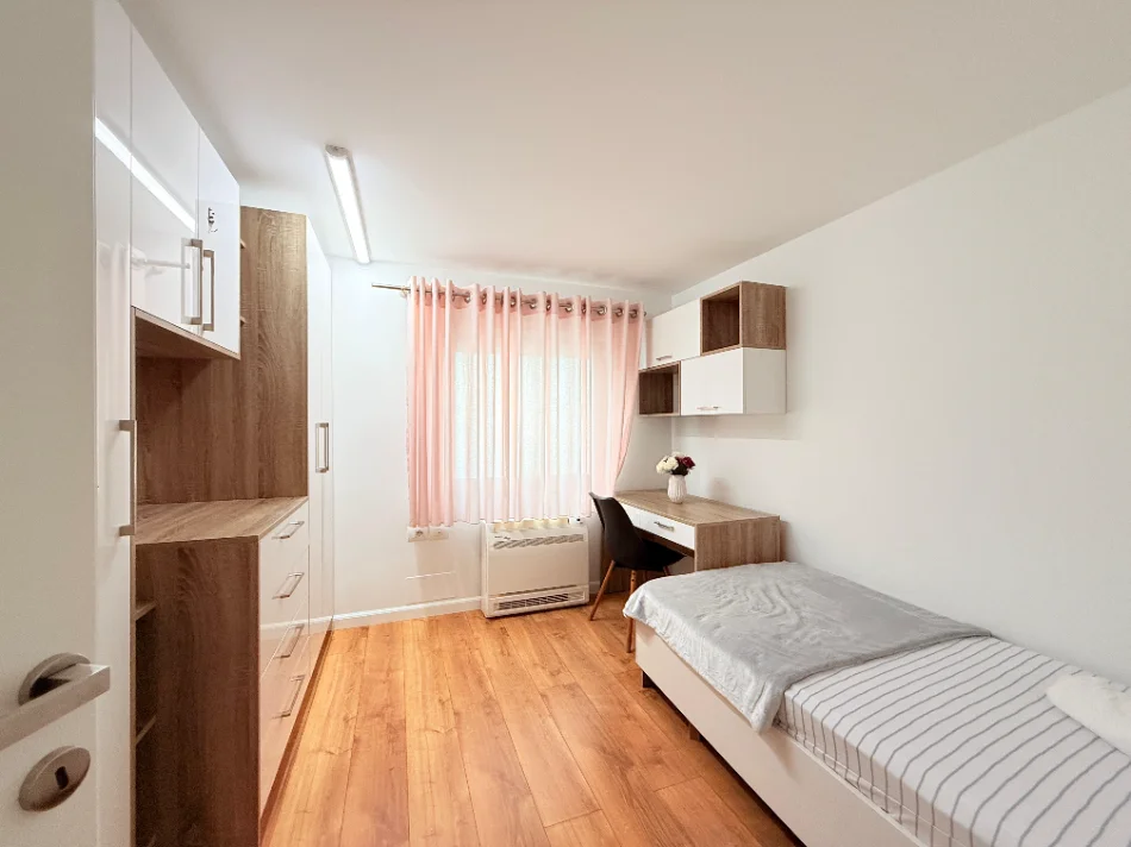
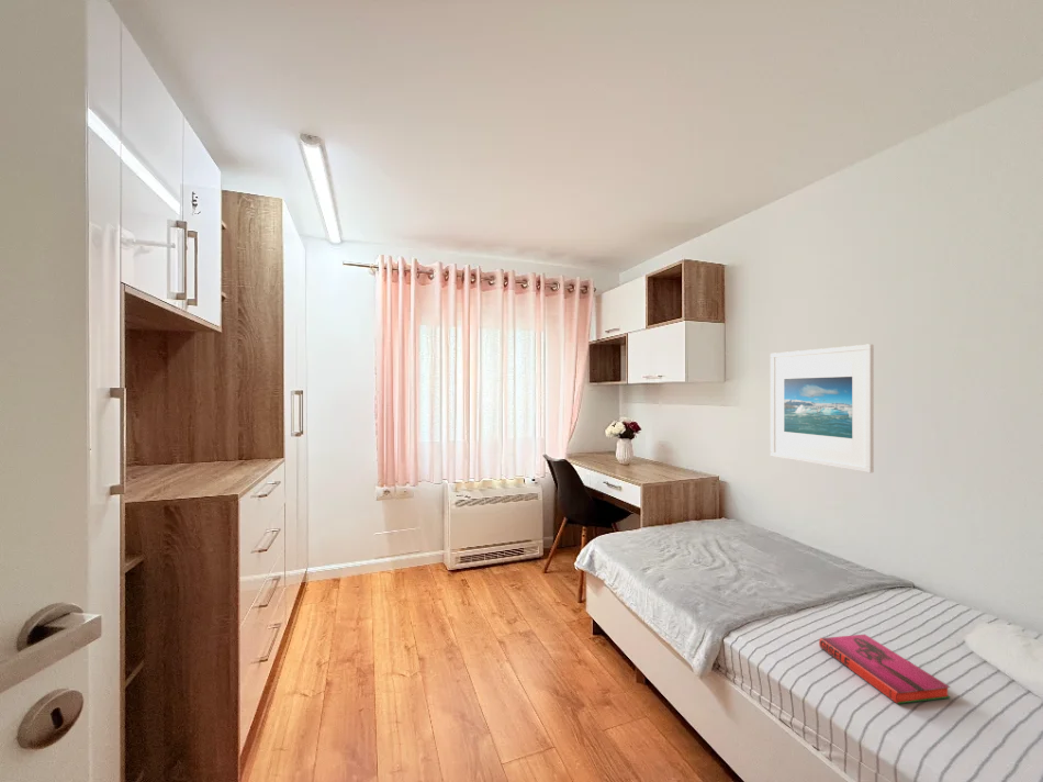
+ hardback book (878, 664)
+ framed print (816, 406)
